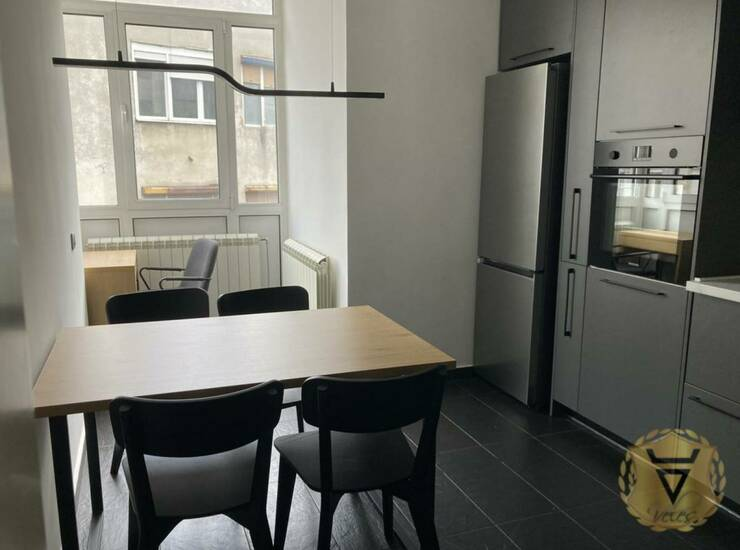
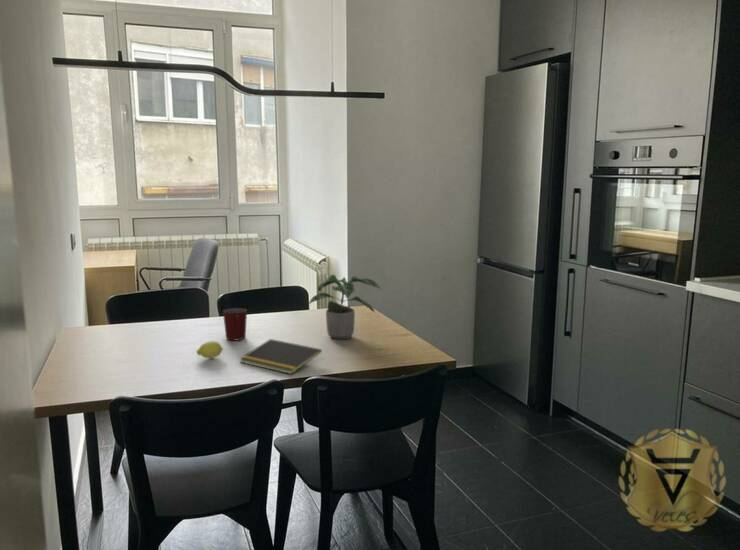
+ notepad (280, 355)
+ fruit (210, 349)
+ mug (236, 325)
+ potted plant (343, 305)
